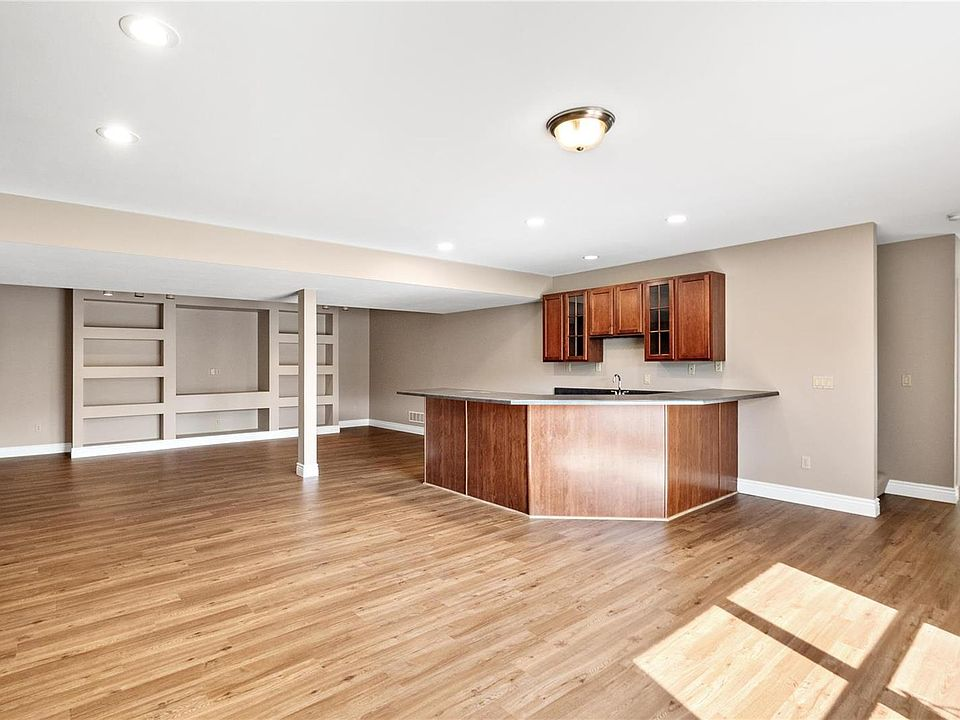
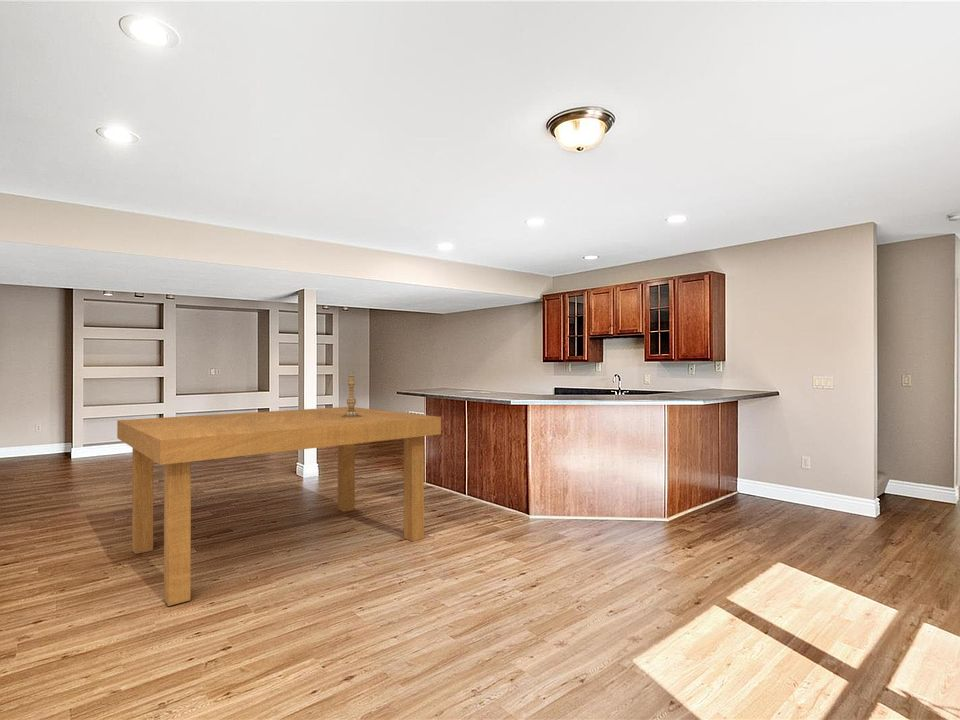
+ dining table (282, 451)
+ candlestick (351, 392)
